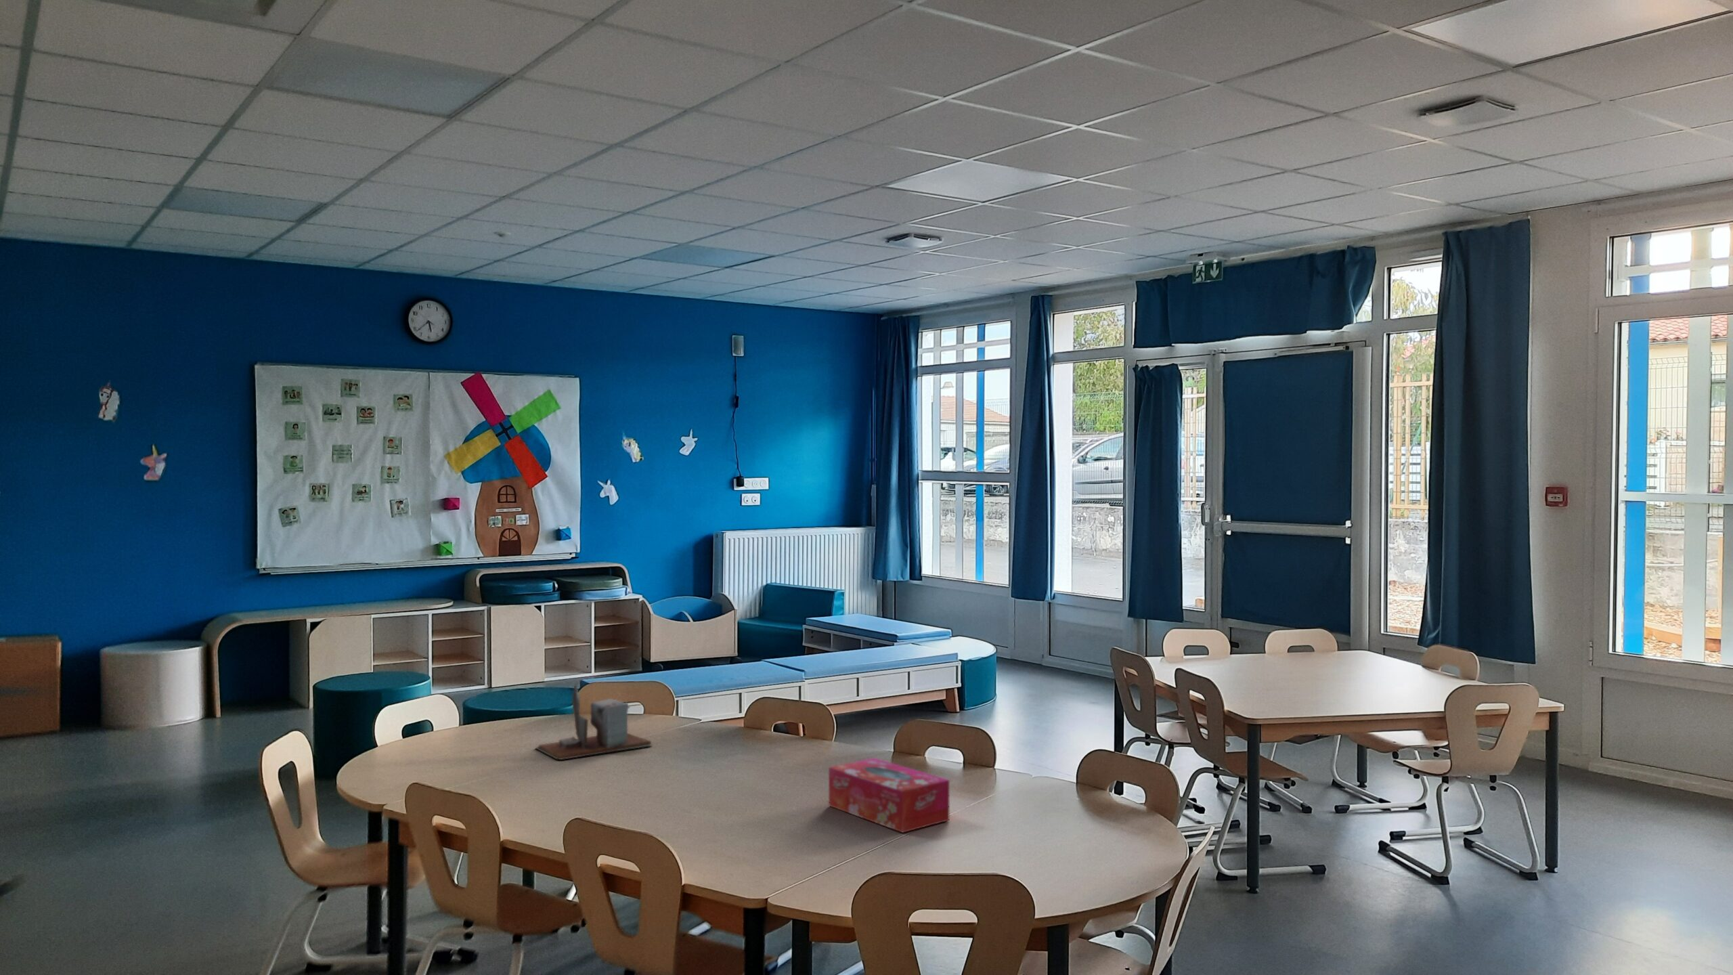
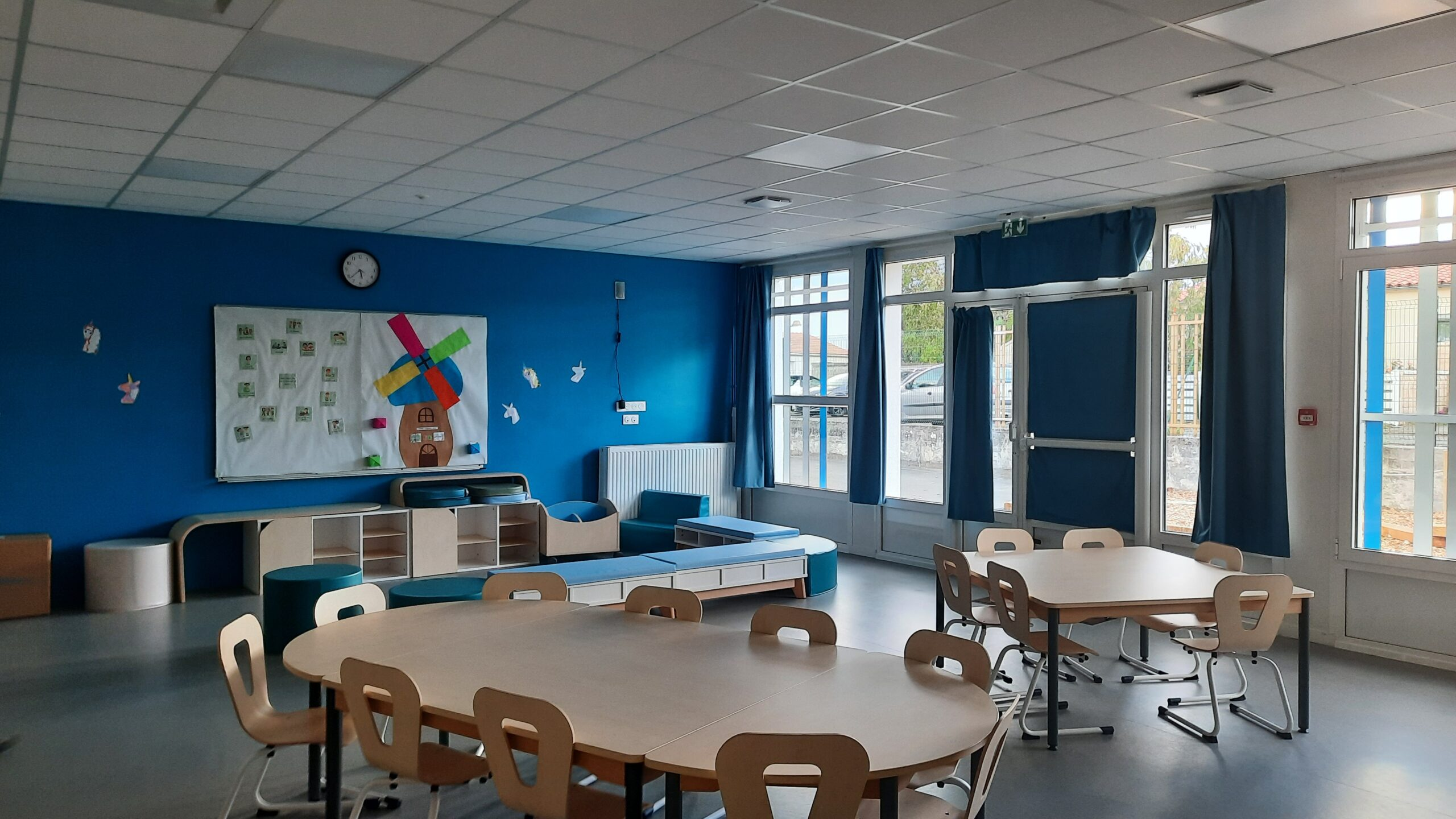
- tissue box (888, 793)
- desk organizer (594, 715)
